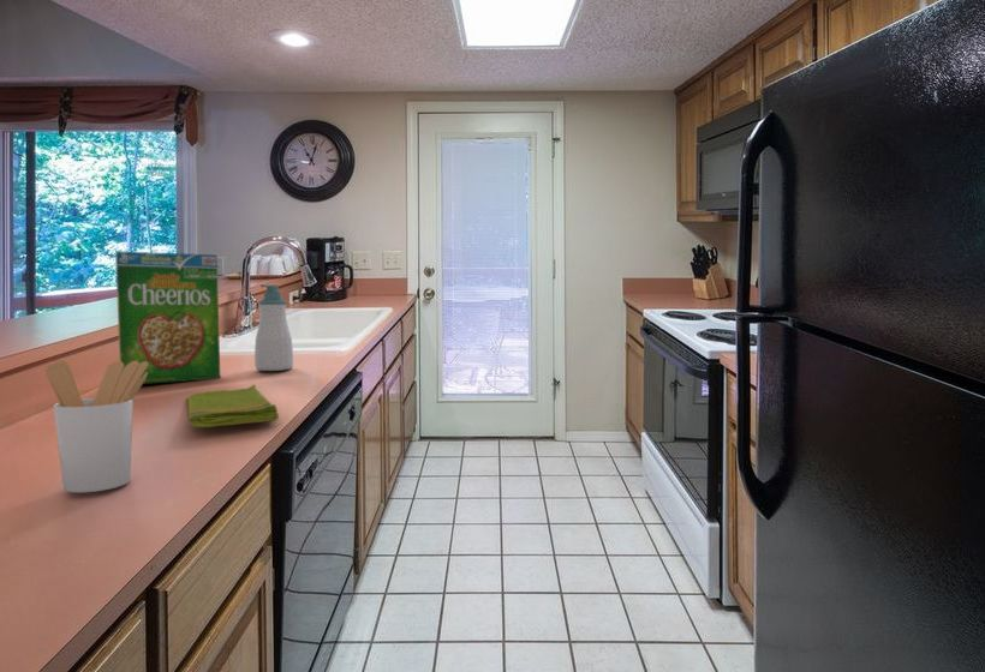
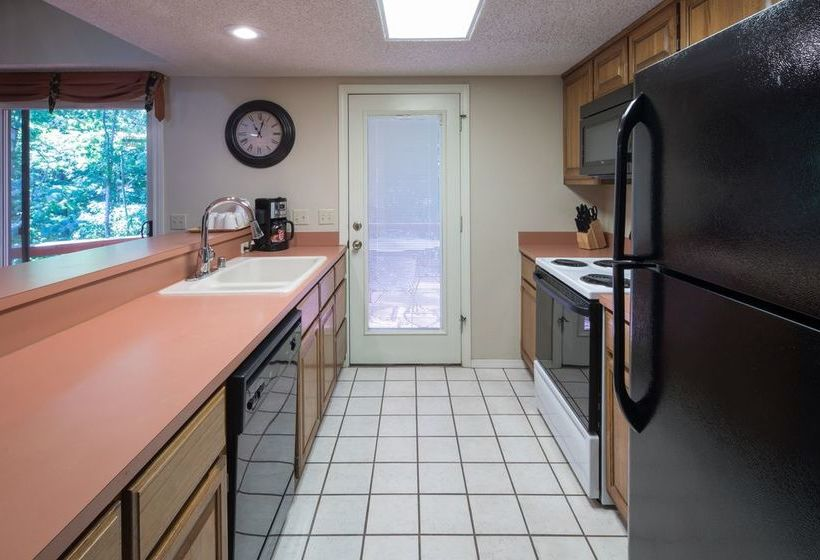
- utensil holder (106, 419)
- cereal box (168, 317)
- soap bottle (273, 326)
- dish towel (228, 402)
